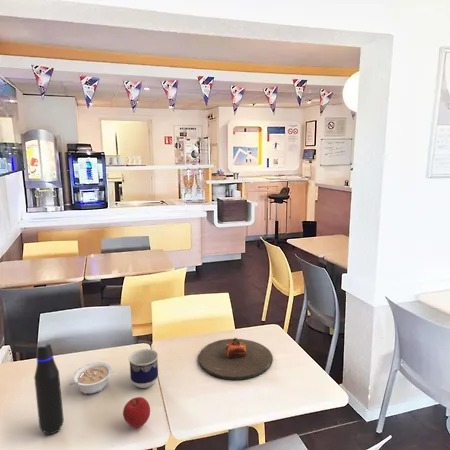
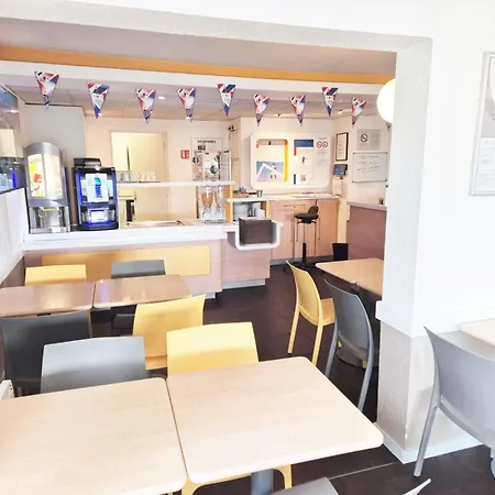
- cup (144, 367)
- legume (92, 379)
- water bottle (48, 389)
- apple (136, 412)
- plate (235, 348)
